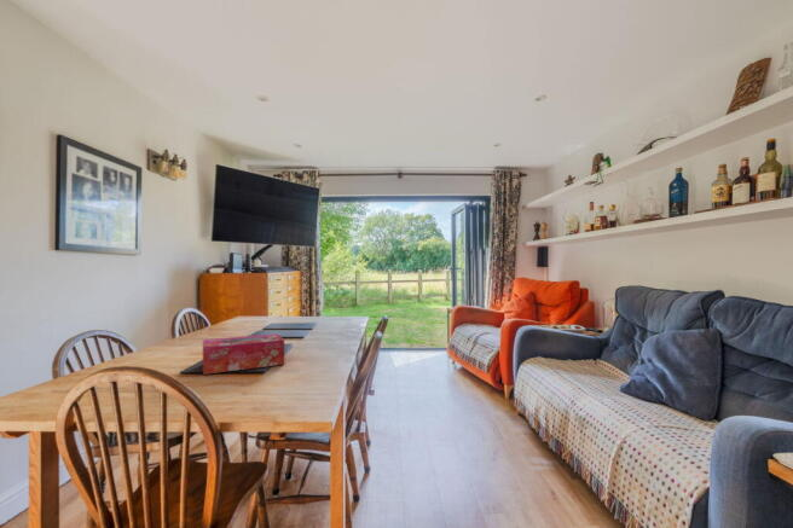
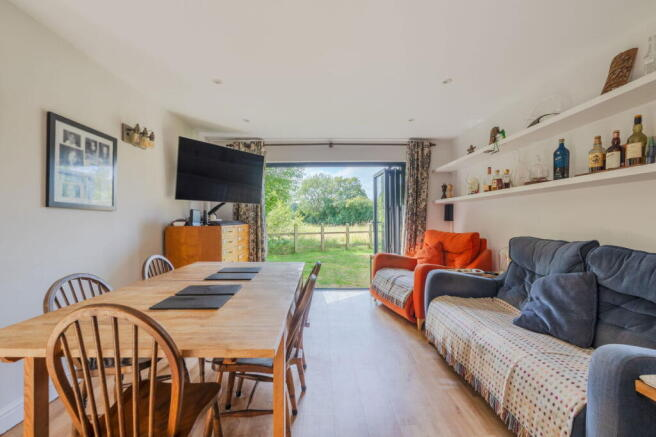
- tissue box (243, 352)
